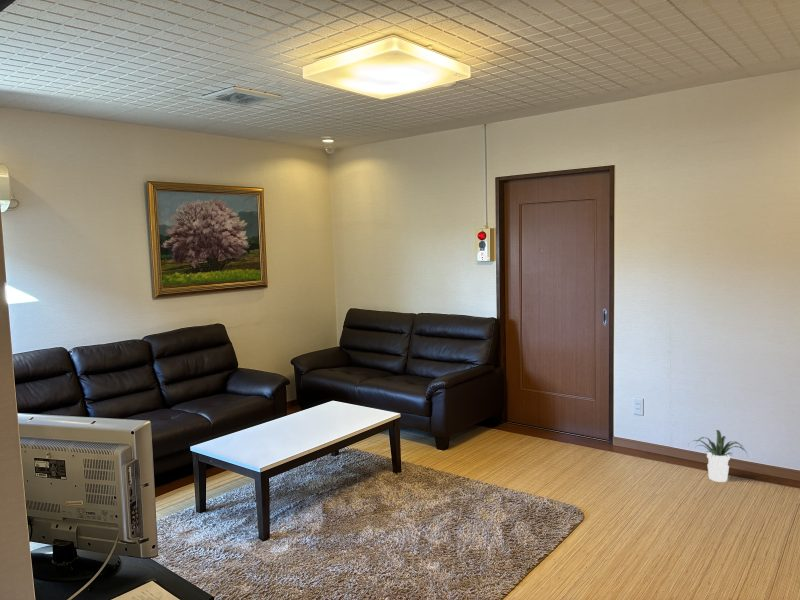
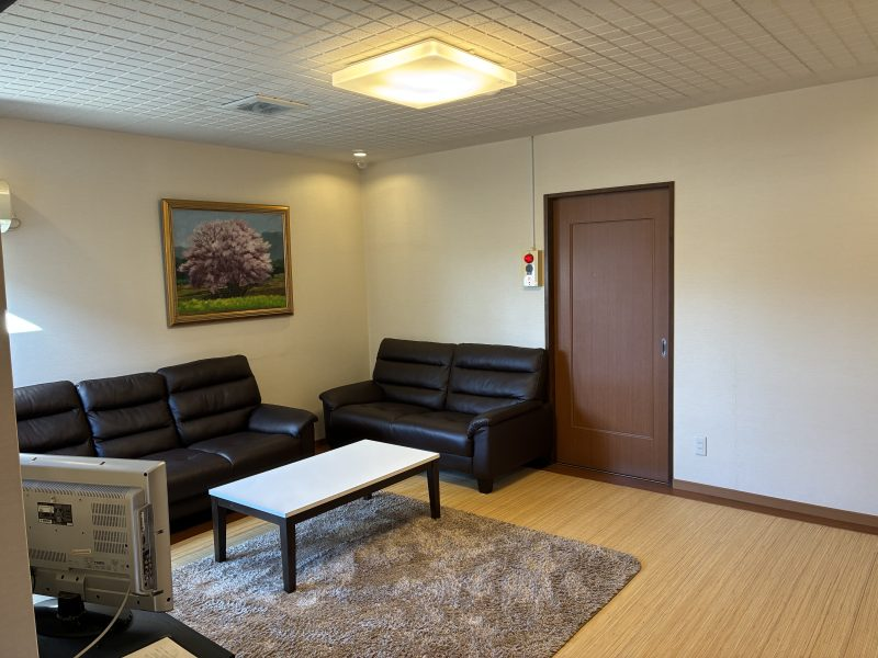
- potted plant (718, 456)
